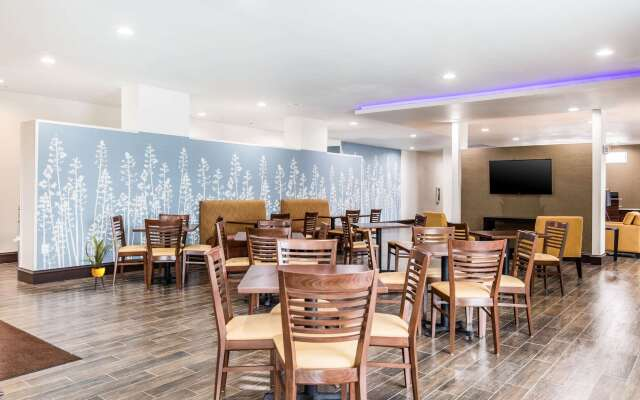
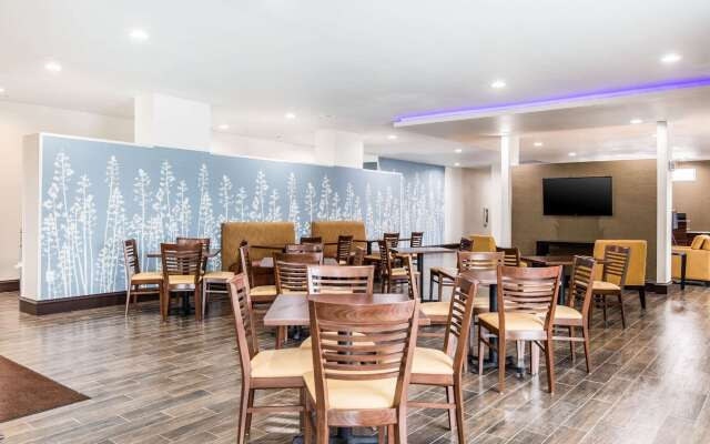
- house plant (99, 261)
